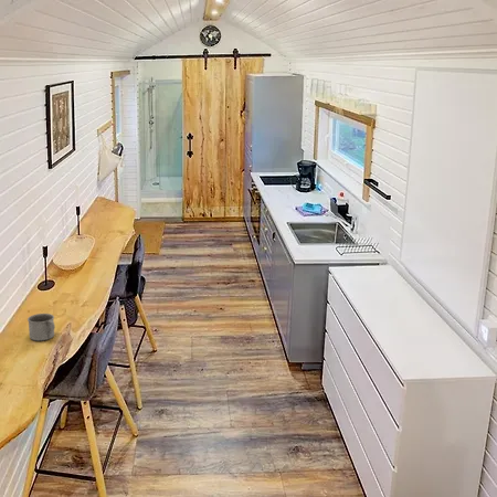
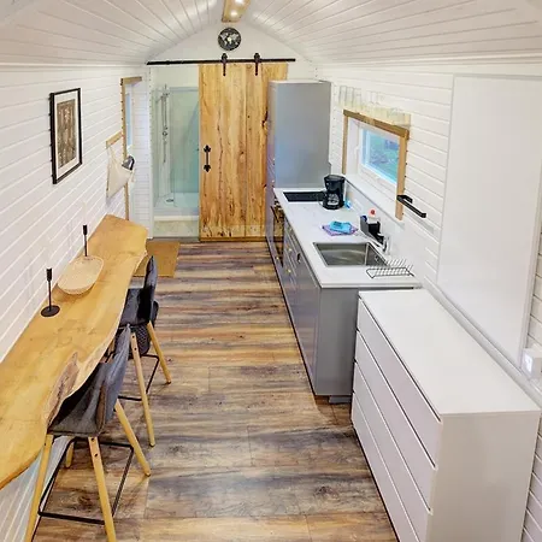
- mug (42, 327)
